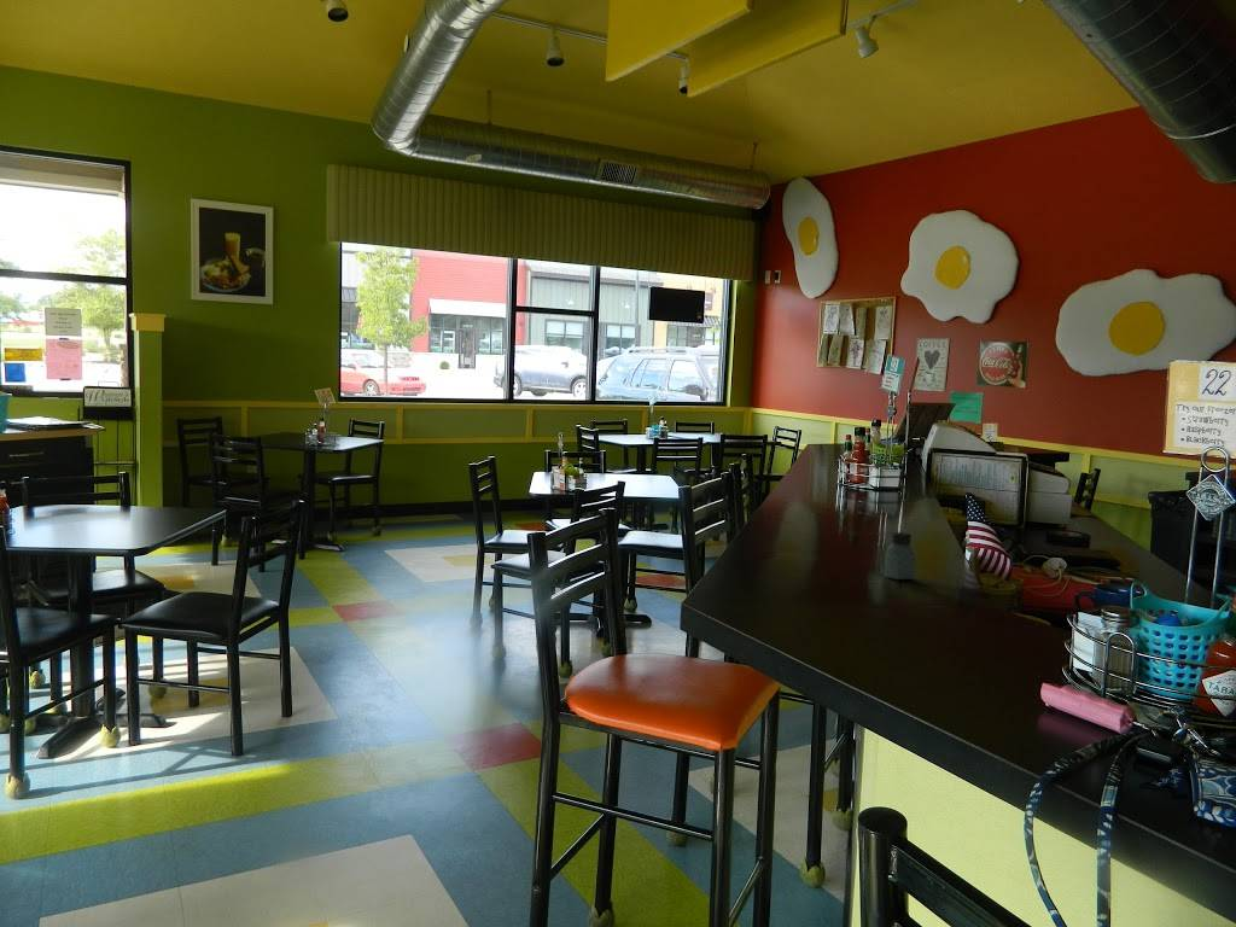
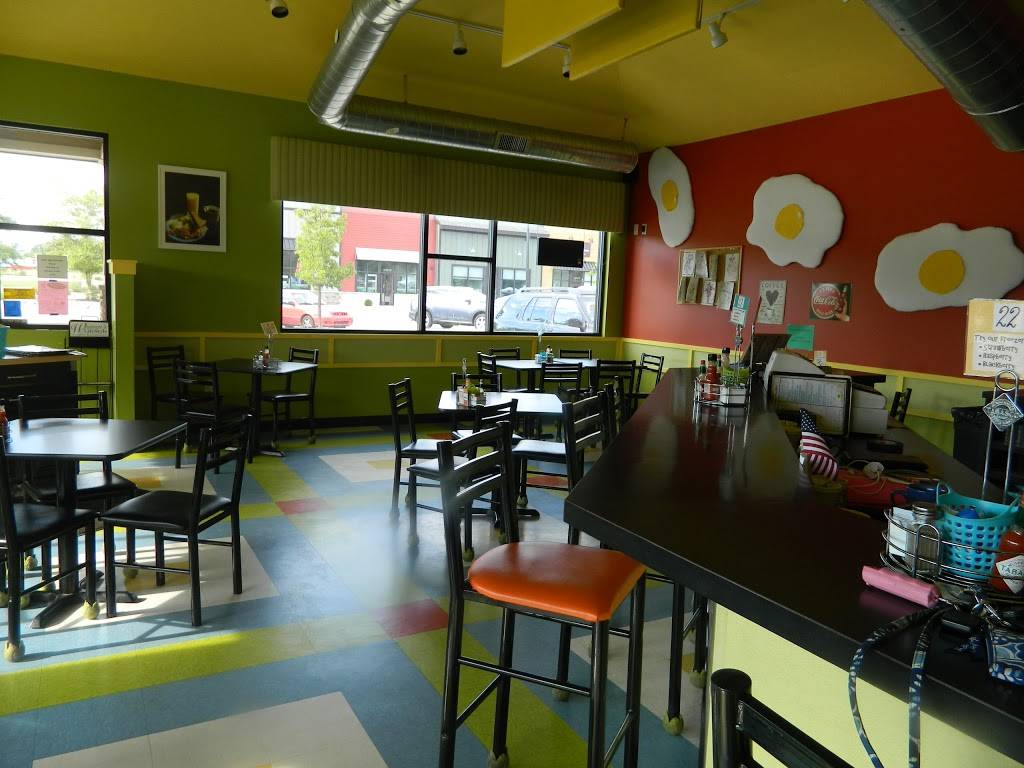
- saltshaker (899, 555)
